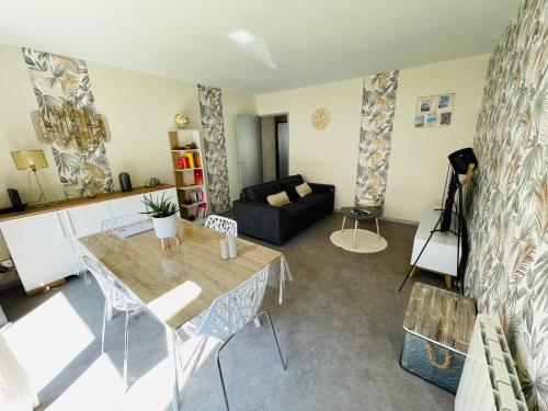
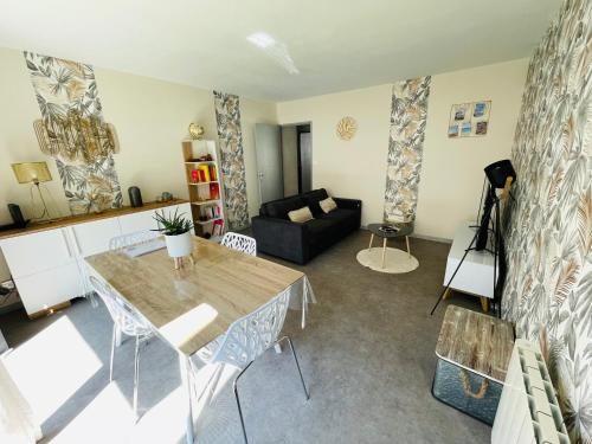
- candle (229, 243)
